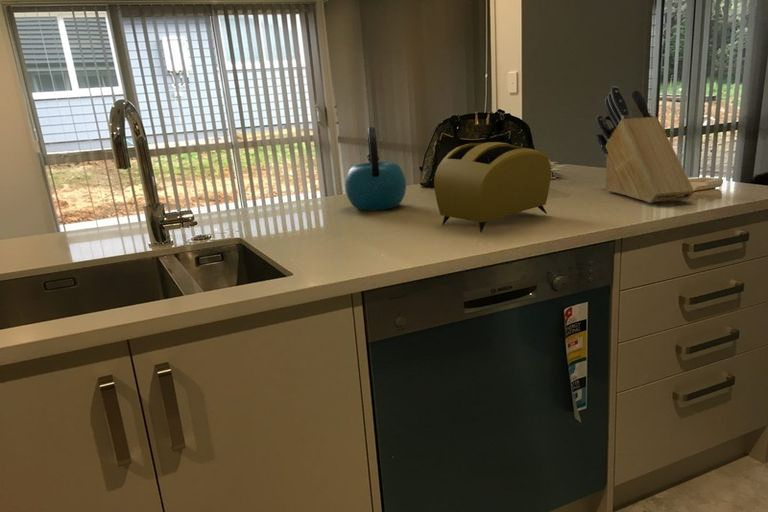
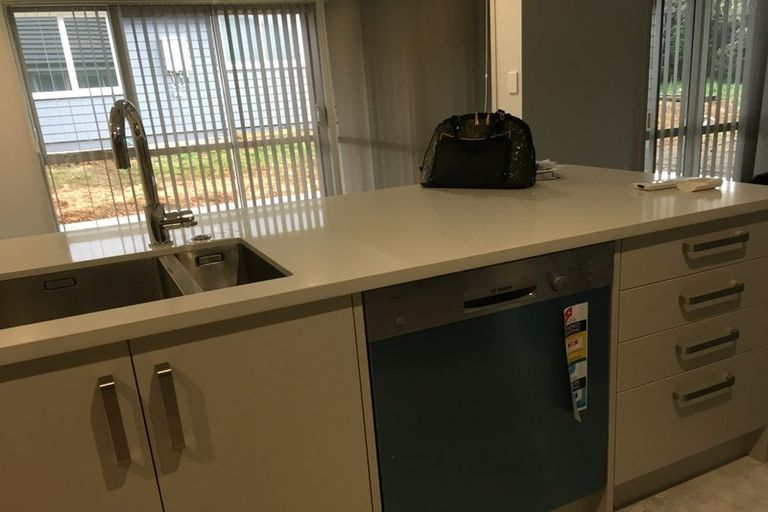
- toaster (494, 181)
- kettle (374, 167)
- knife block (640, 140)
